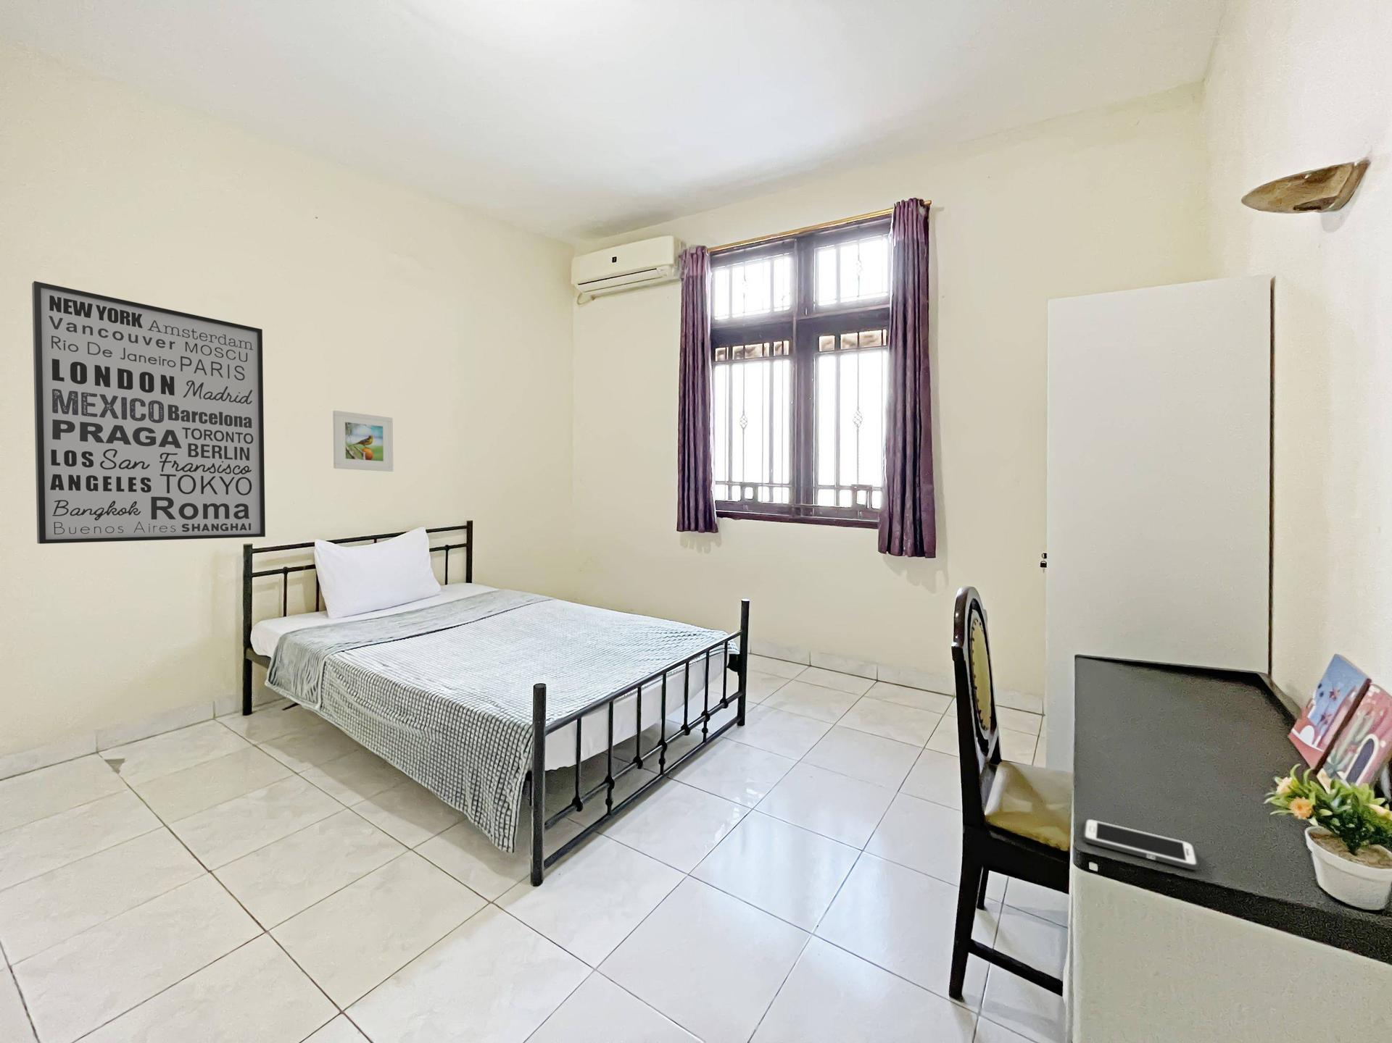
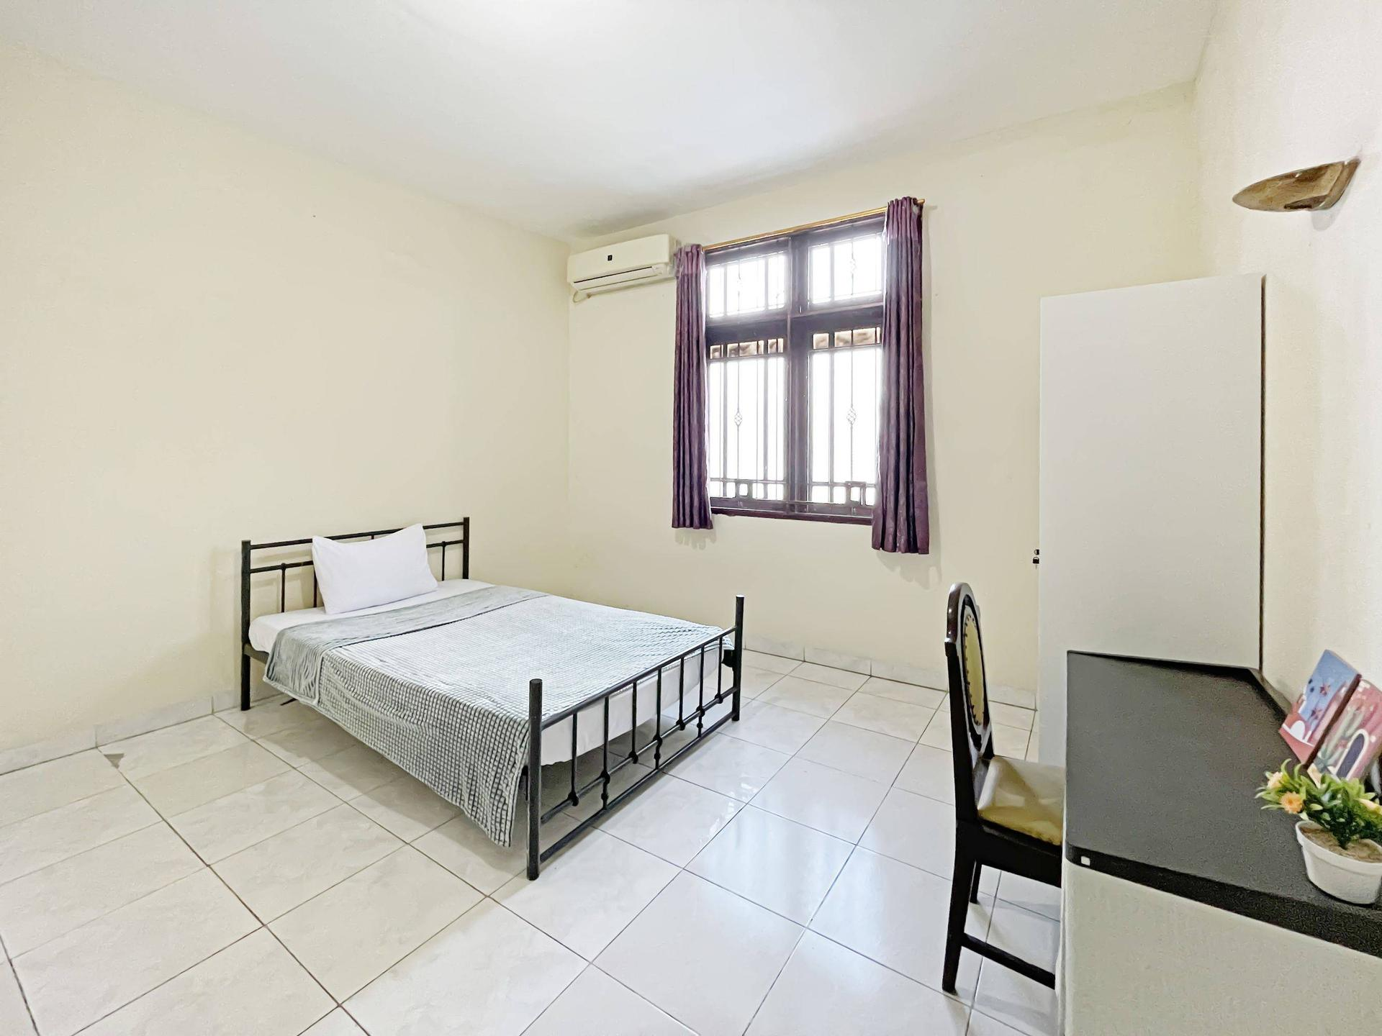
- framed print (364, 442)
- wall art (162, 424)
- cell phone (1138, 843)
